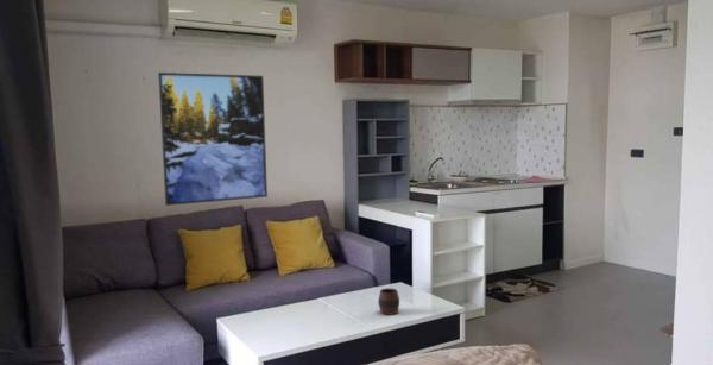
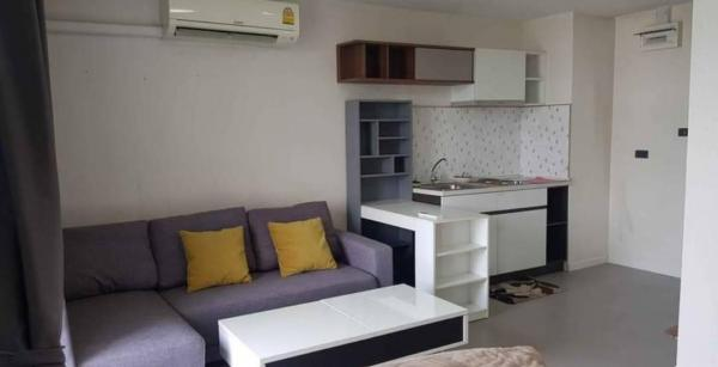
- cup (389, 301)
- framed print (215, 138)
